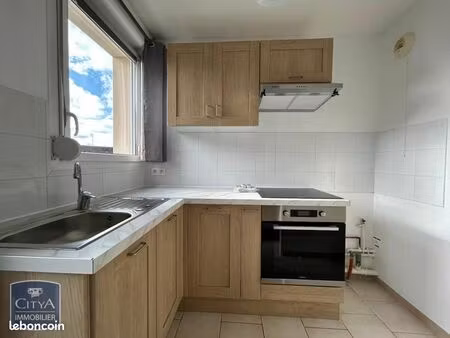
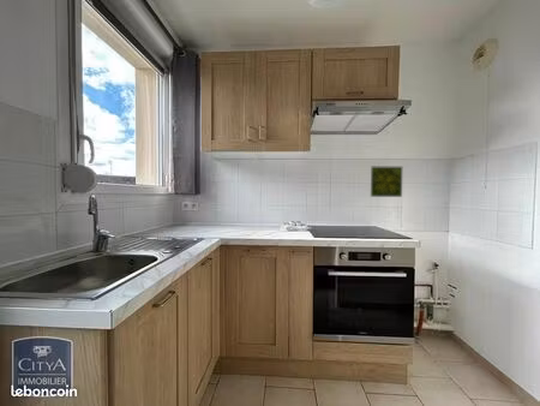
+ decorative tile (386, 181)
